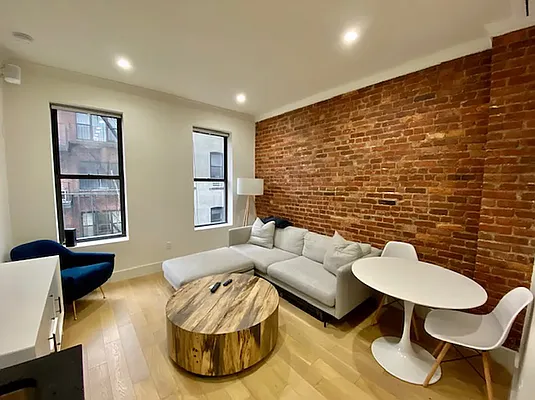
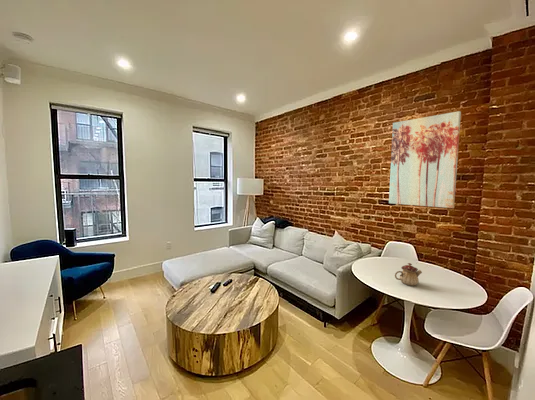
+ wall art (421, 162)
+ teapot (408, 273)
